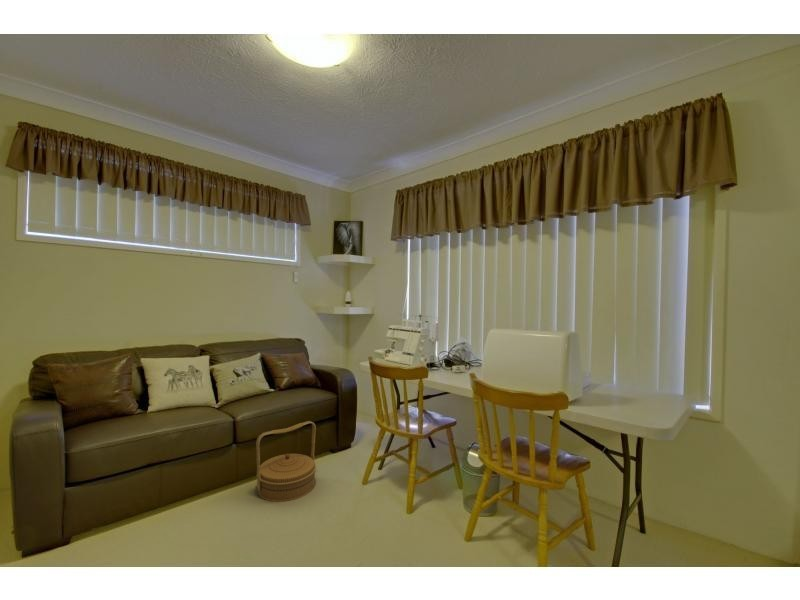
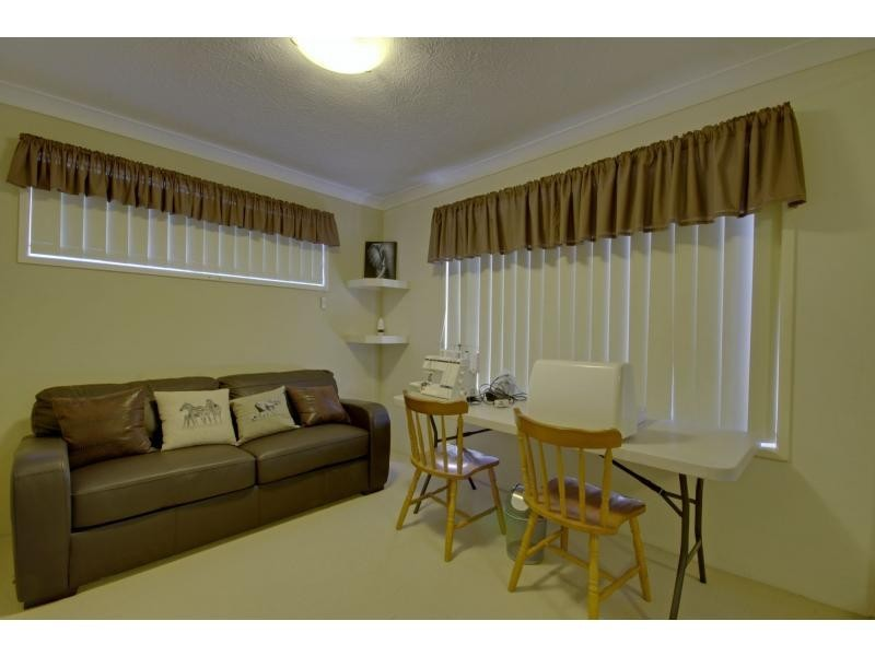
- woven basket (287, 457)
